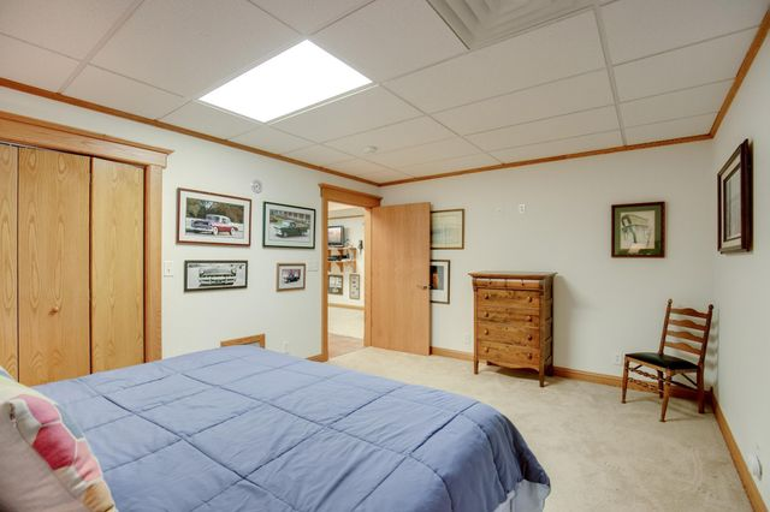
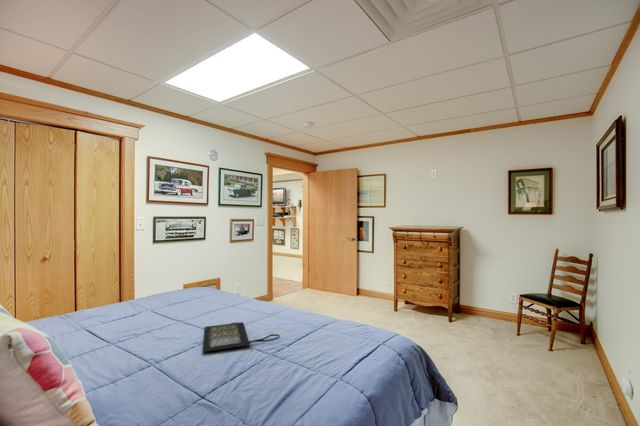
+ clutch bag (227, 335)
